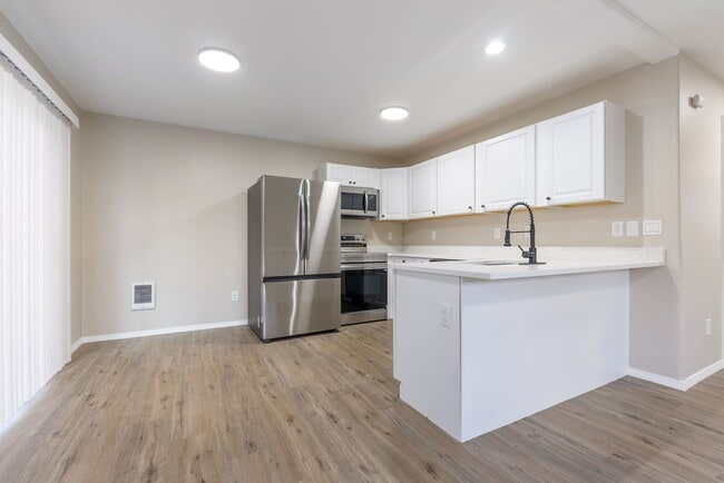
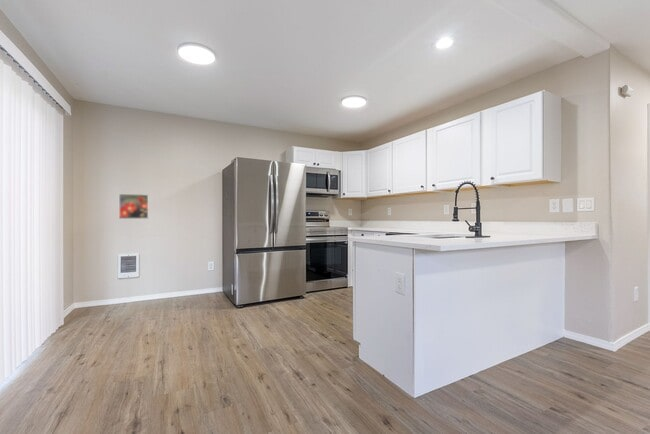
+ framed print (134, 206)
